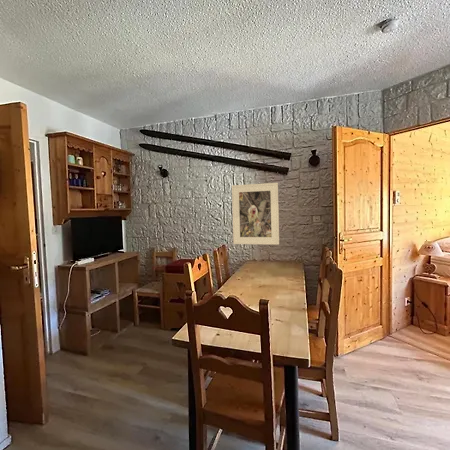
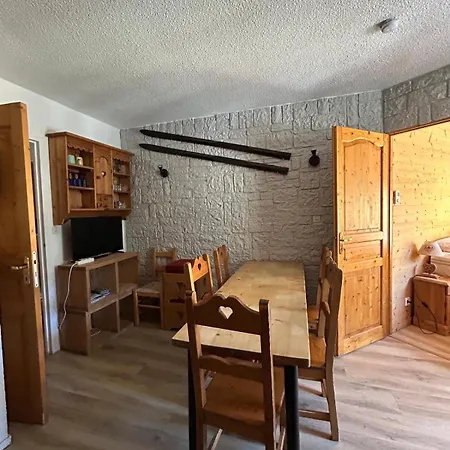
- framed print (255, 214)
